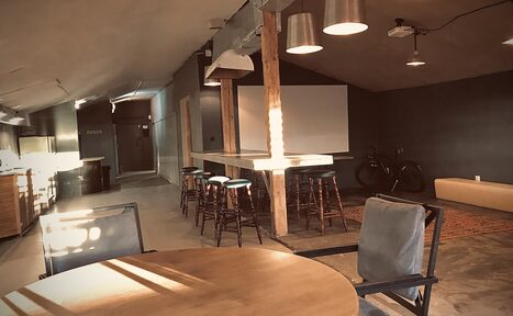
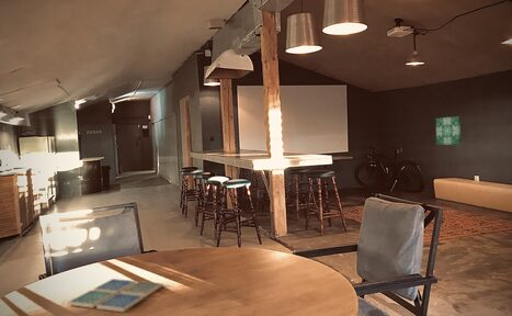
+ wall art (447, 131)
+ drink coaster (117, 293)
